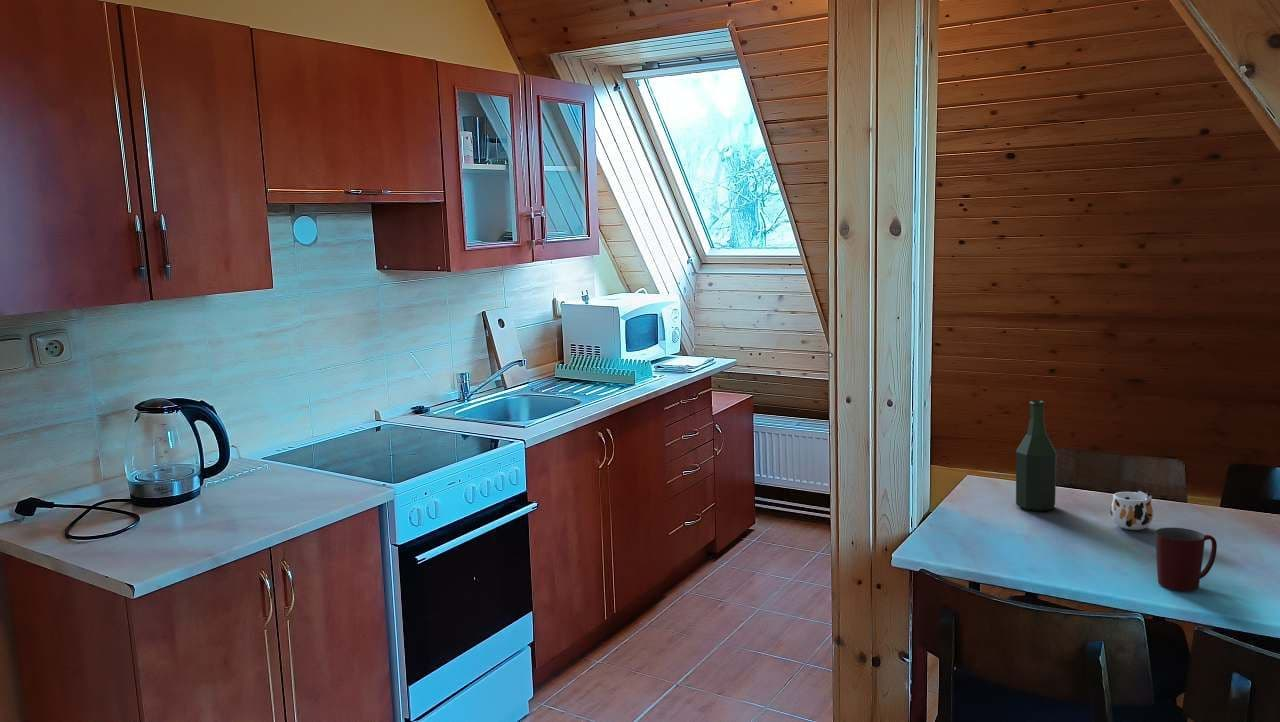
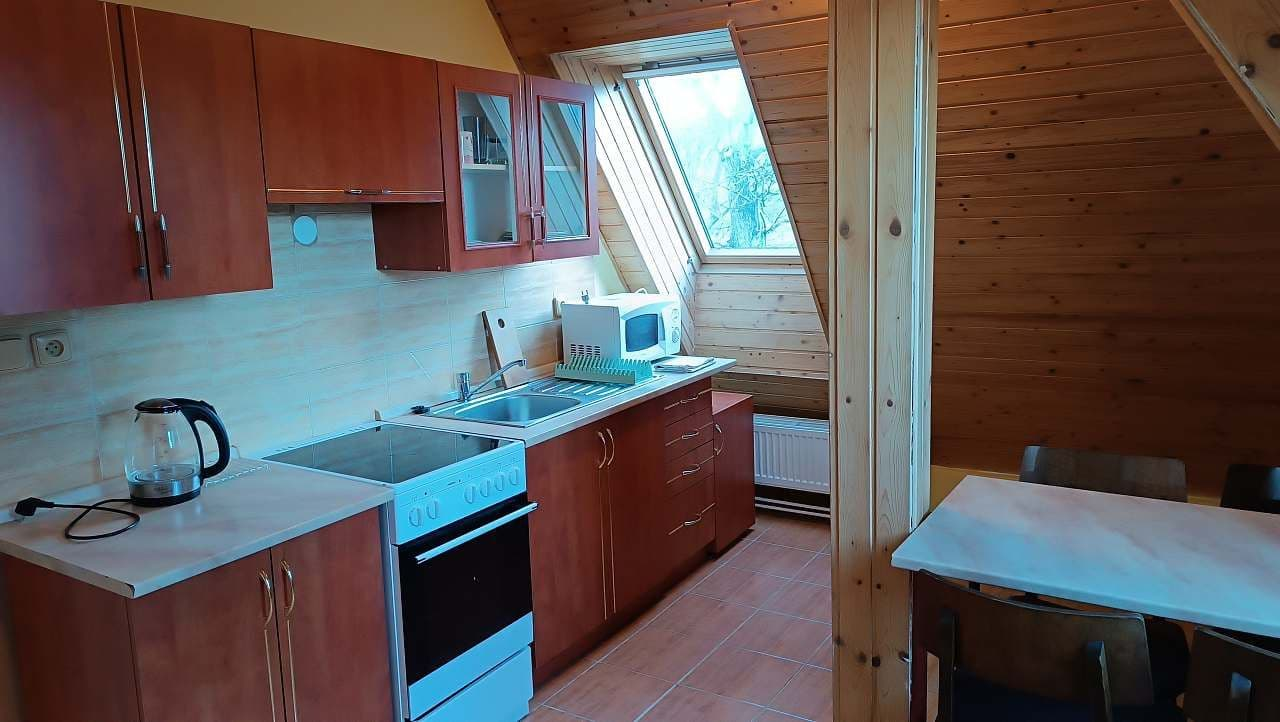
- mug (1130, 507)
- bottle (1036, 454)
- mug (1186, 559)
